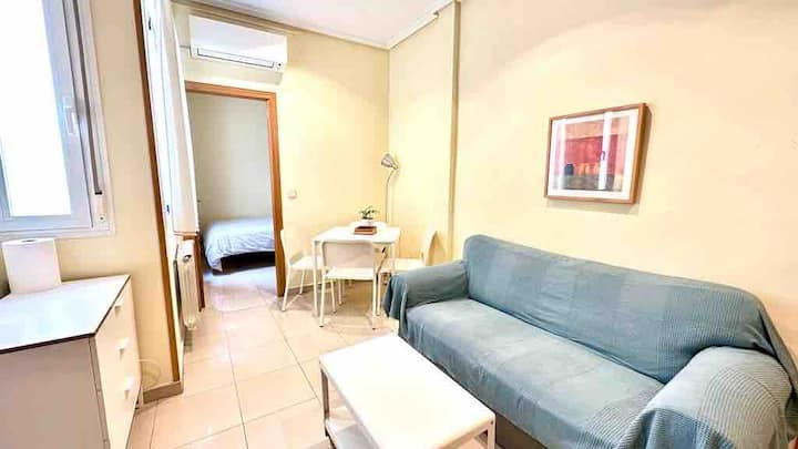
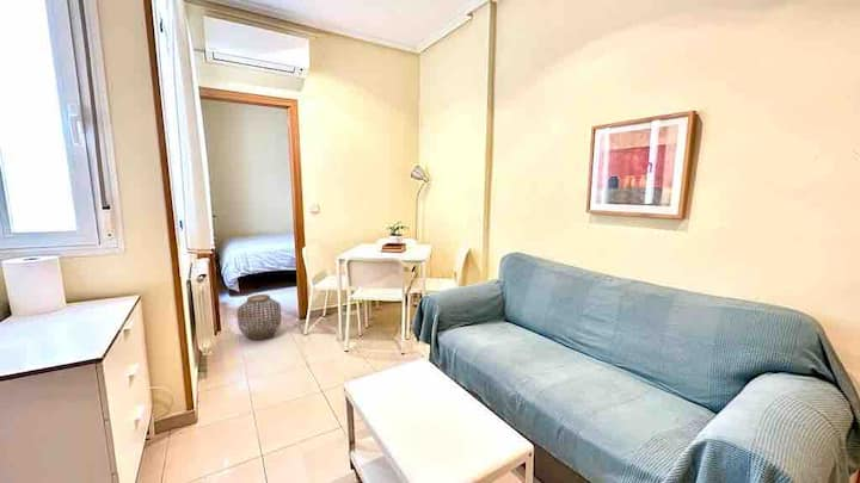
+ woven basket (259, 316)
